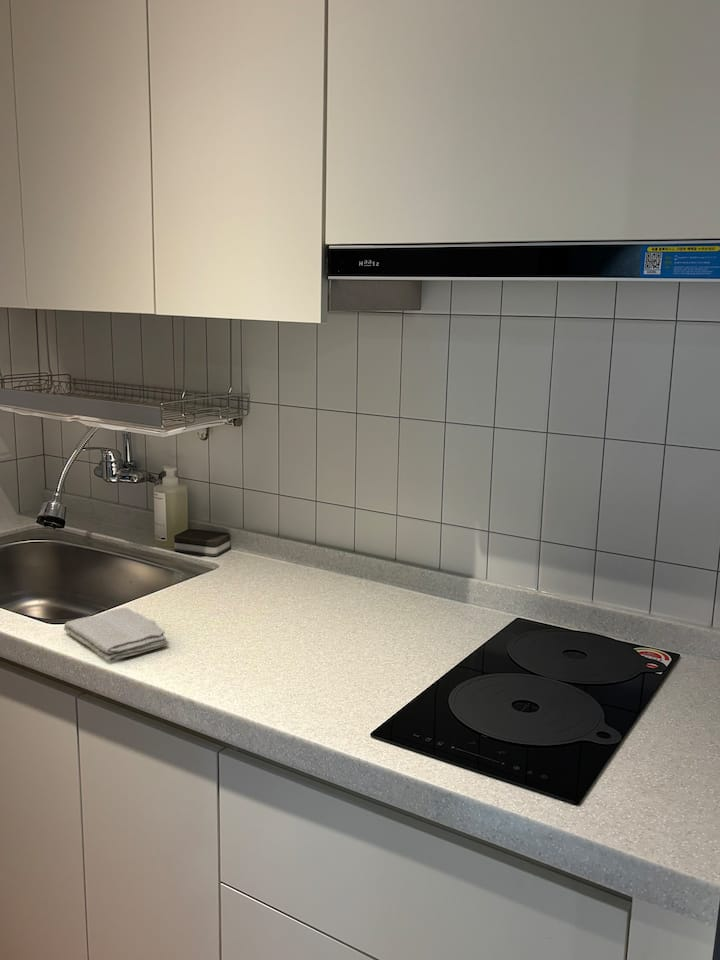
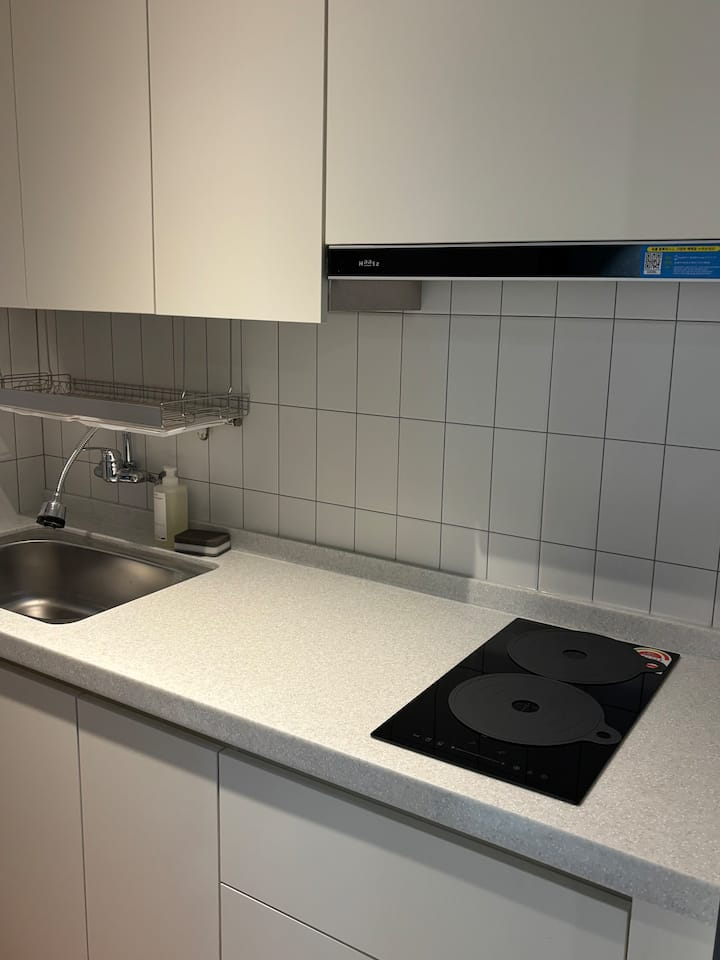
- washcloth (116, 631)
